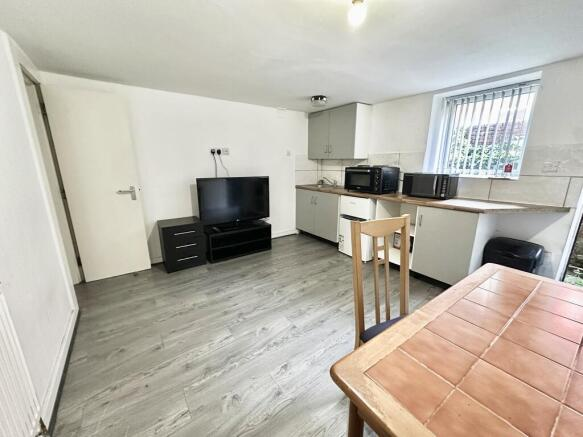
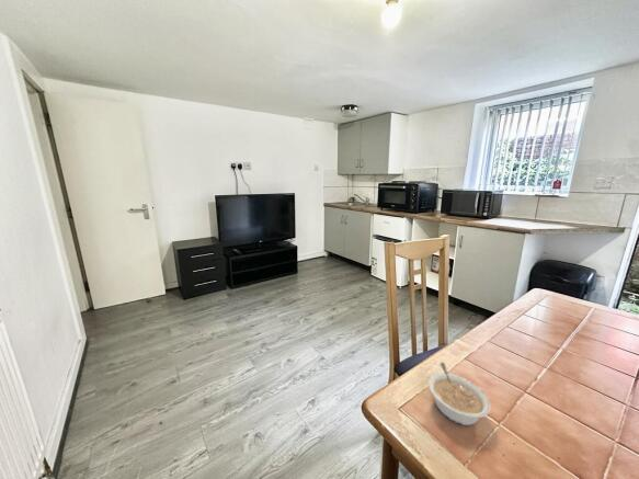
+ legume (454, 397)
